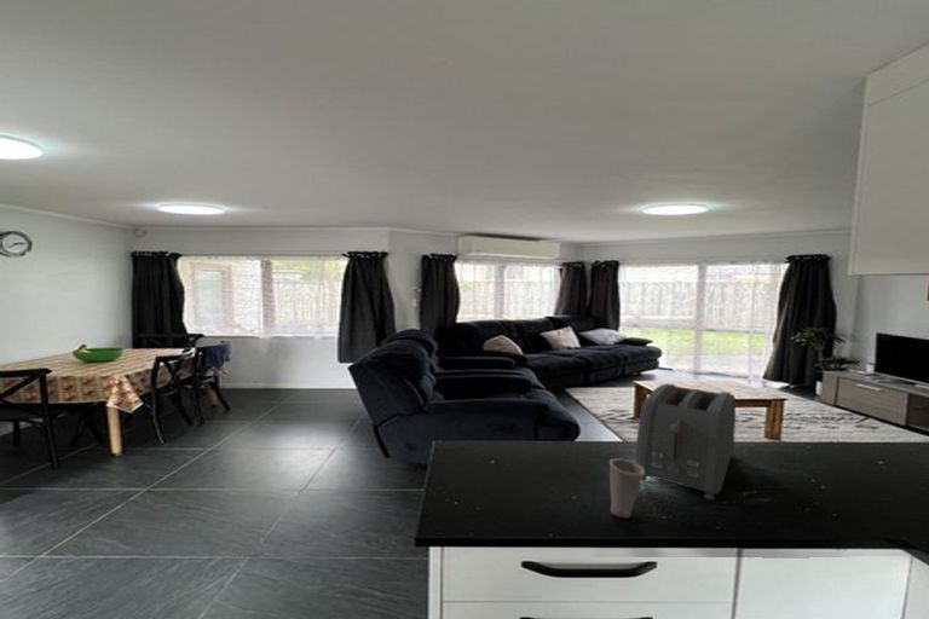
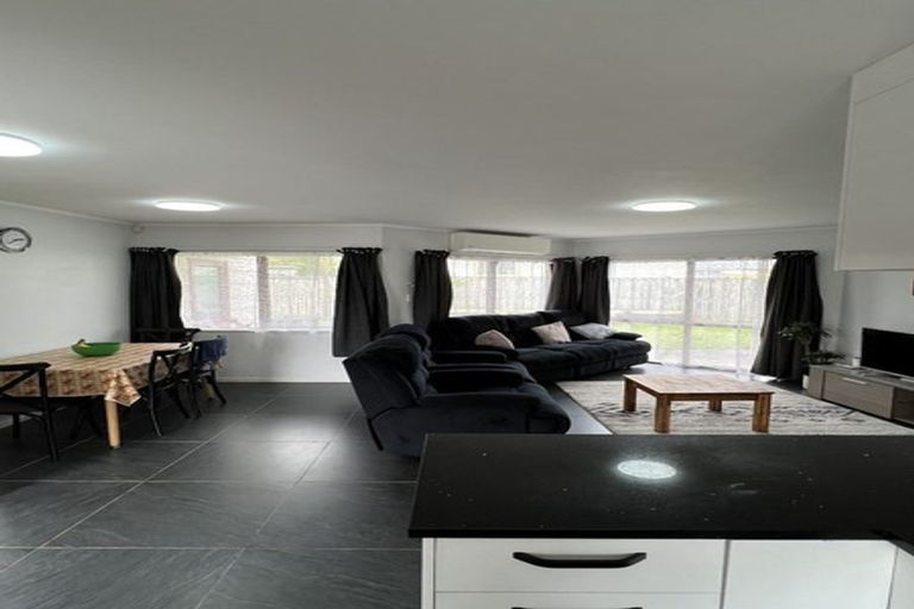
- cup (625, 490)
- toaster (688, 429)
